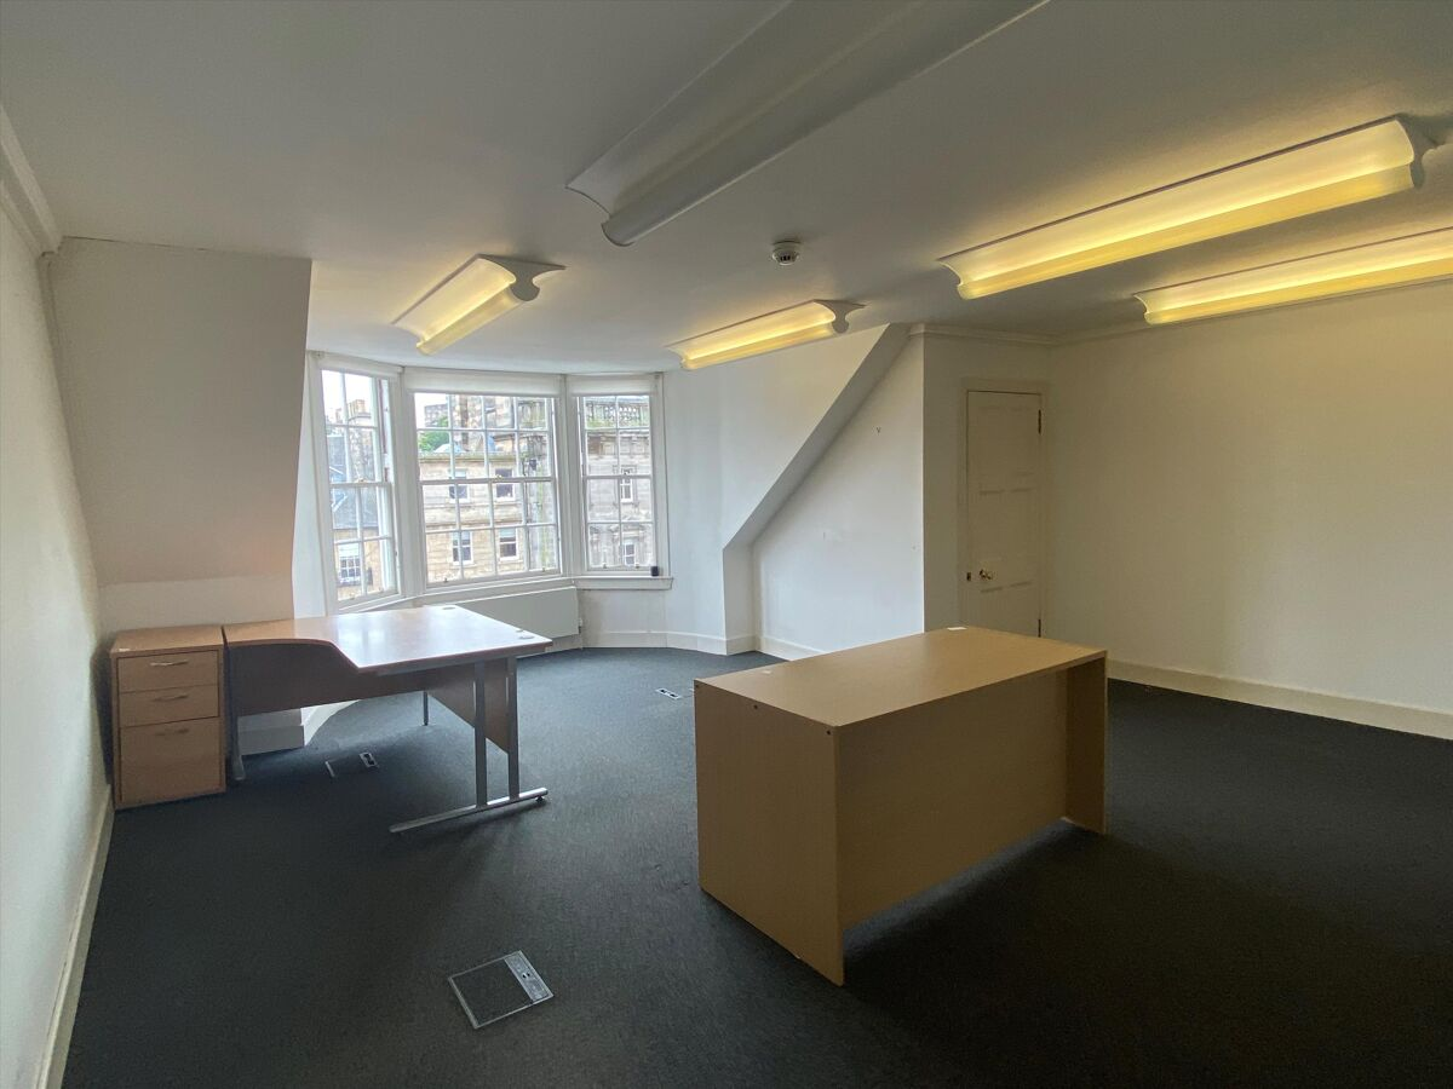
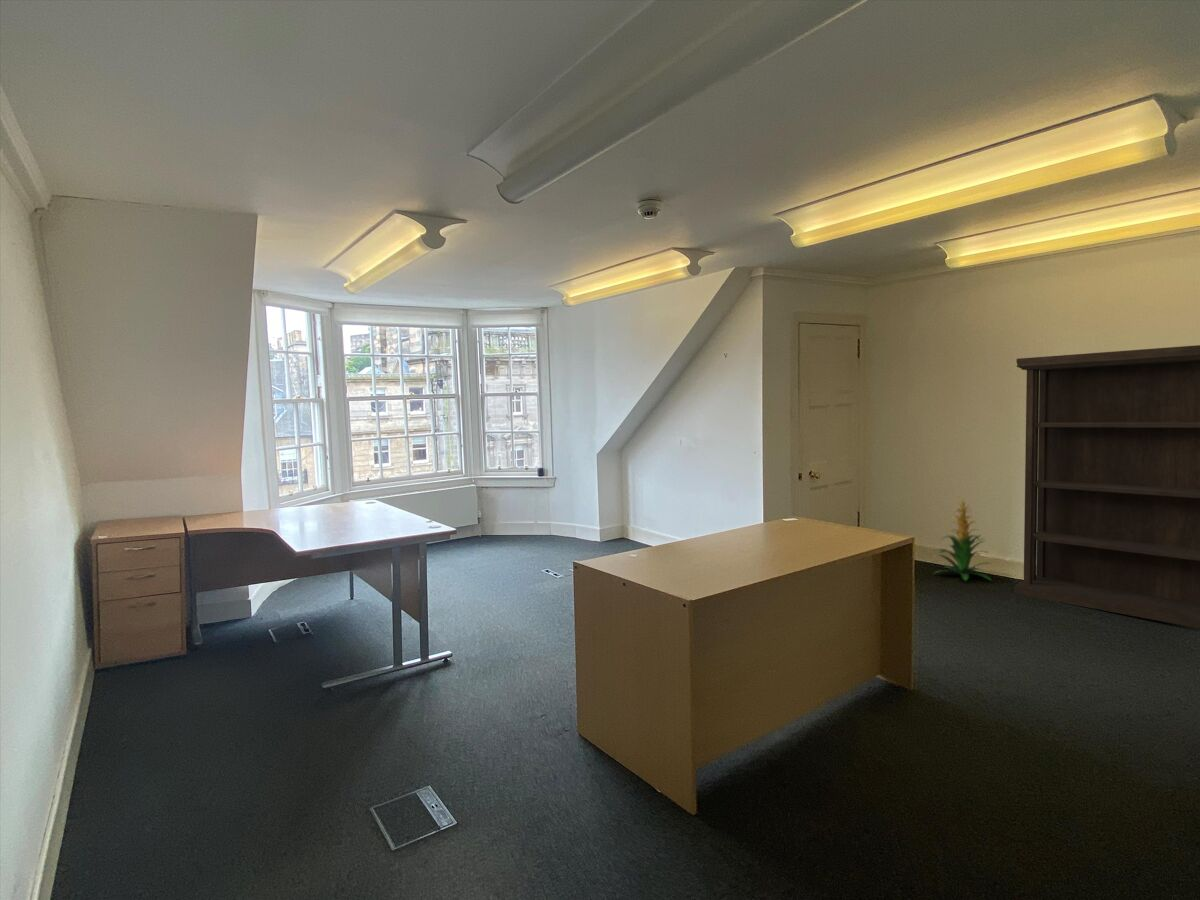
+ indoor plant (963, 536)
+ bookcase (1119, 480)
